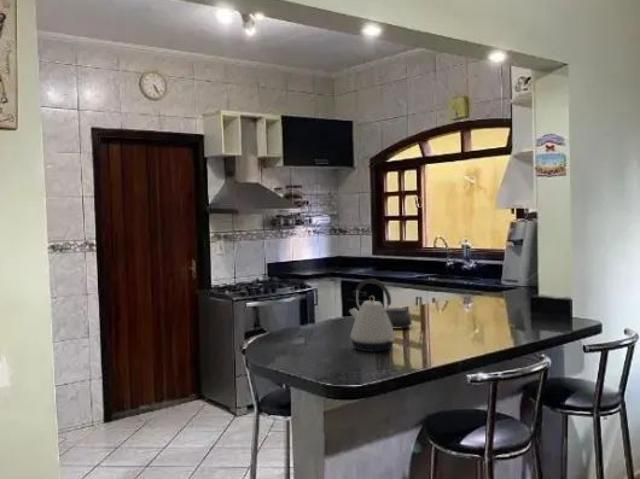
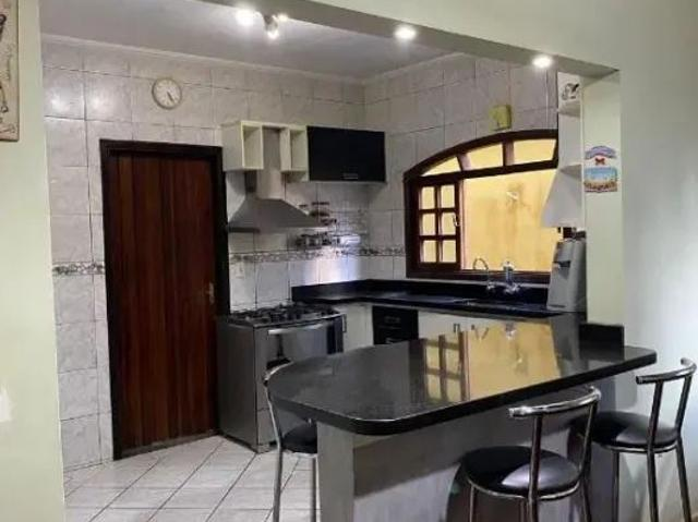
- kettle (370, 313)
- teapot (392, 314)
